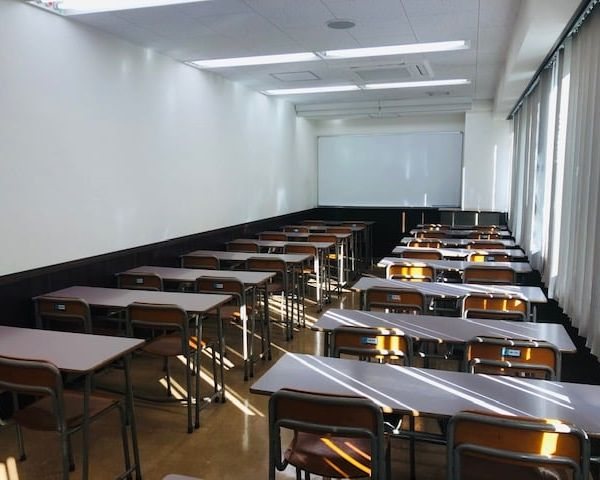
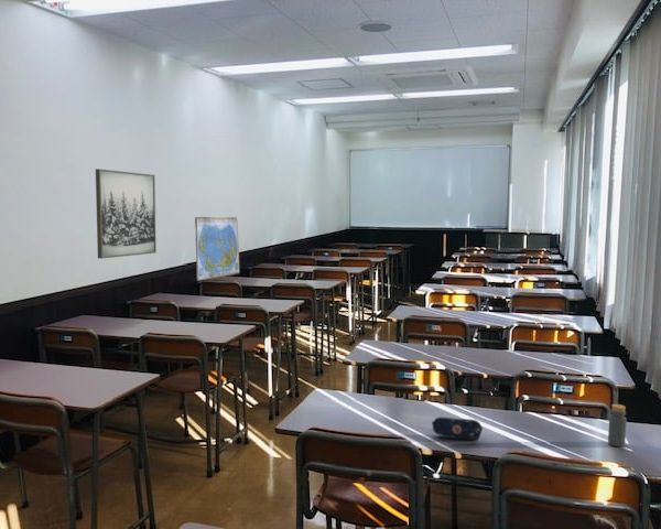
+ wall art (128, 214)
+ bottle (617, 424)
+ pencil case (456, 428)
+ world map (218, 247)
